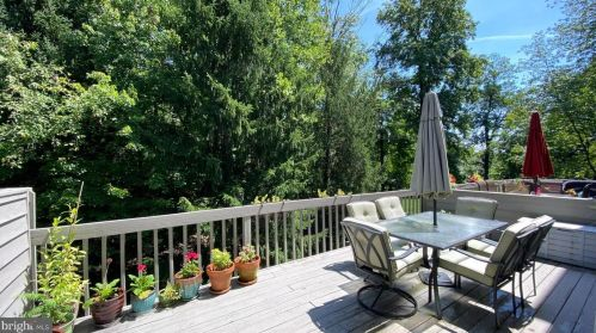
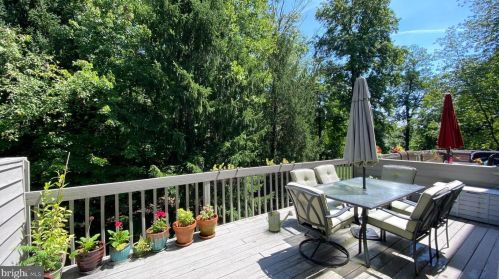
+ watering can (279, 219)
